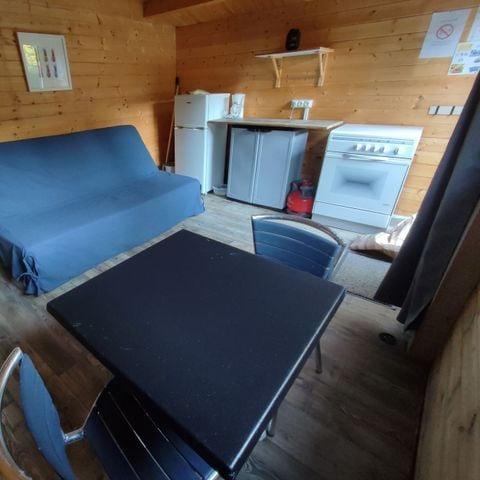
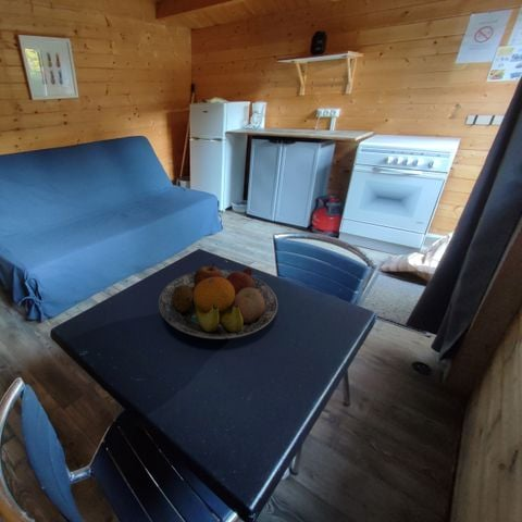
+ fruit bowl (220, 294)
